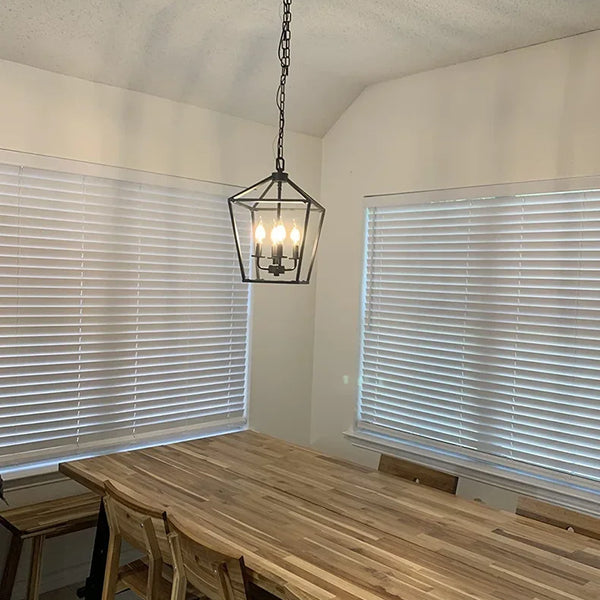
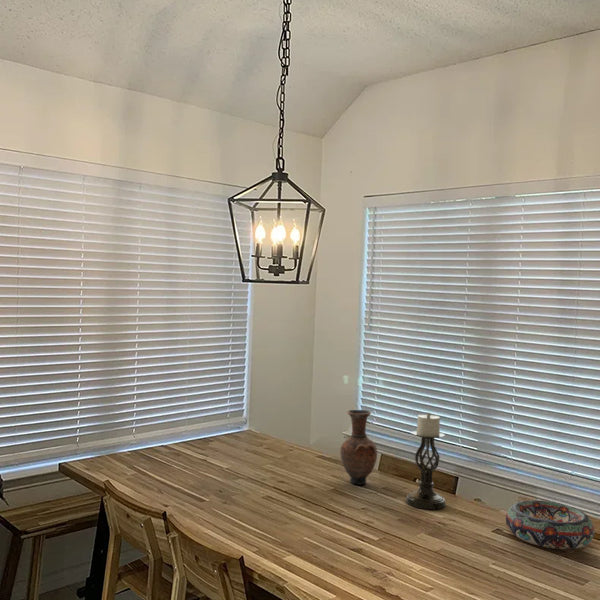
+ candle holder (428, 457)
+ decorative bowl (549, 524)
+ vase (358, 446)
